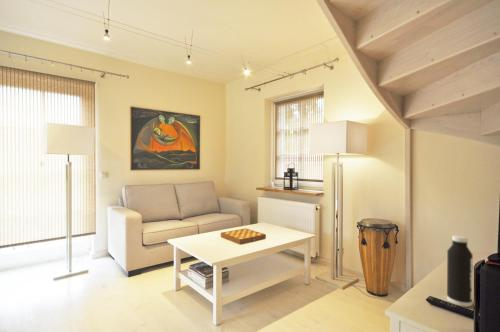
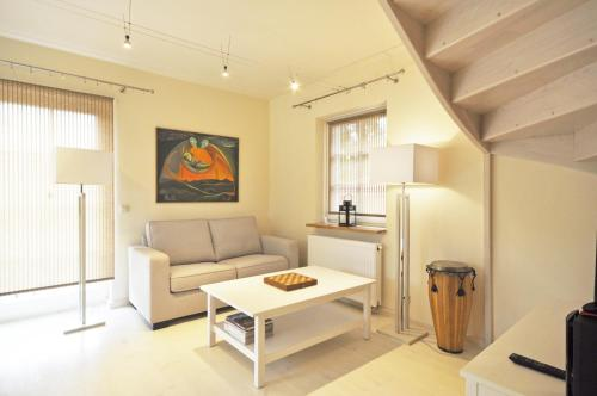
- water bottle (459, 269)
